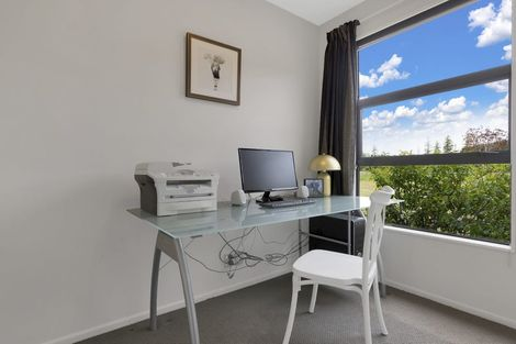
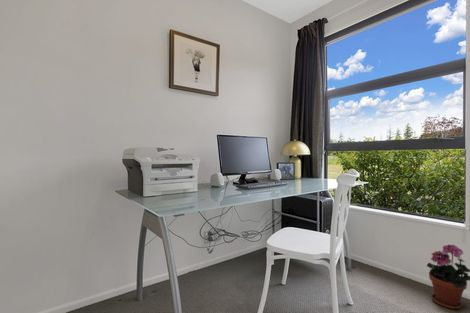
+ potted plant (447, 273)
